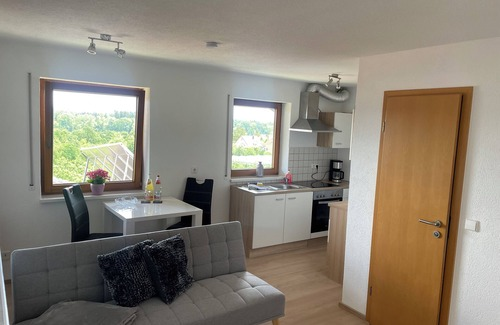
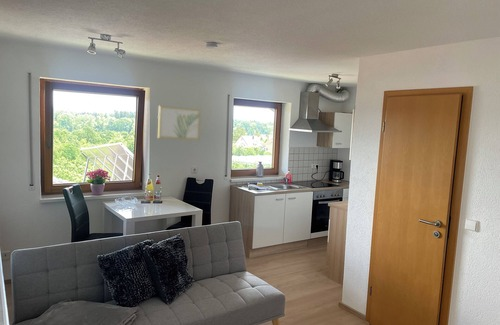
+ wall art (179, 123)
